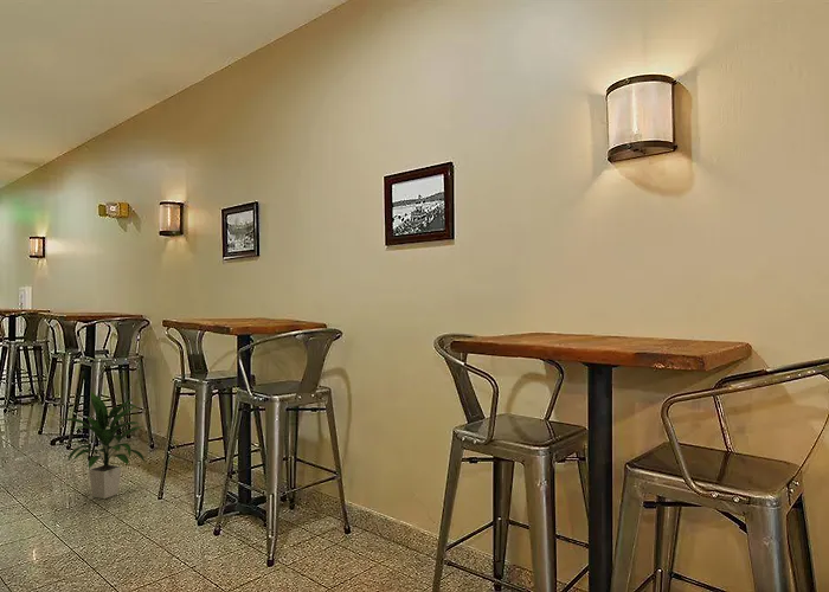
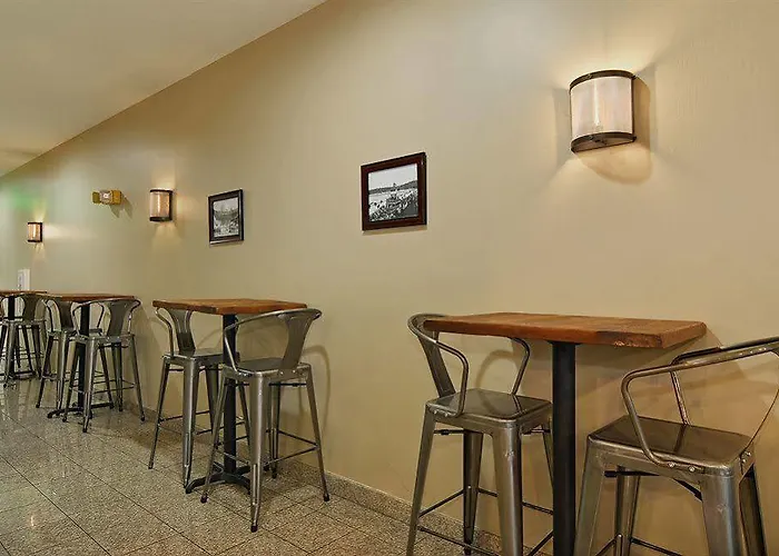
- indoor plant (109, 442)
